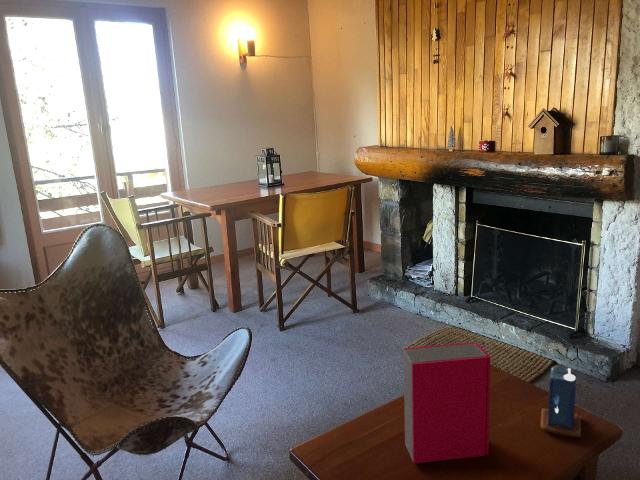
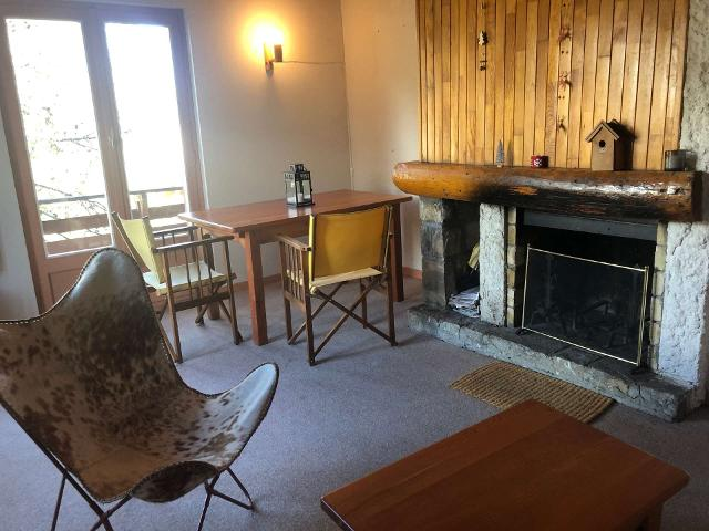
- hardback book (445, 401)
- candle (563, 394)
